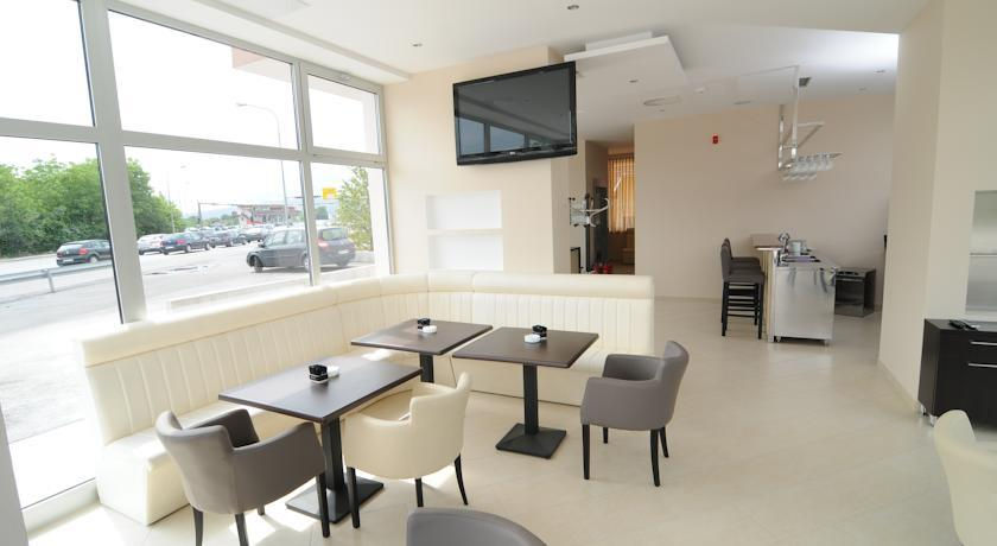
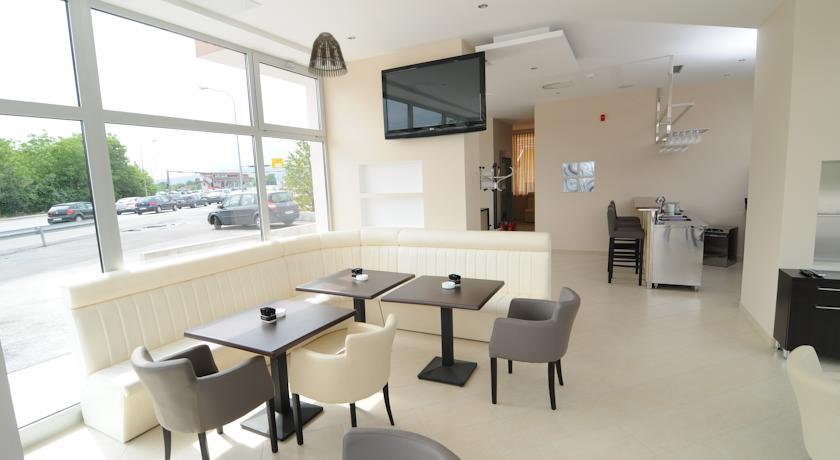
+ lamp shade (326, 53)
+ wall art (577, 176)
